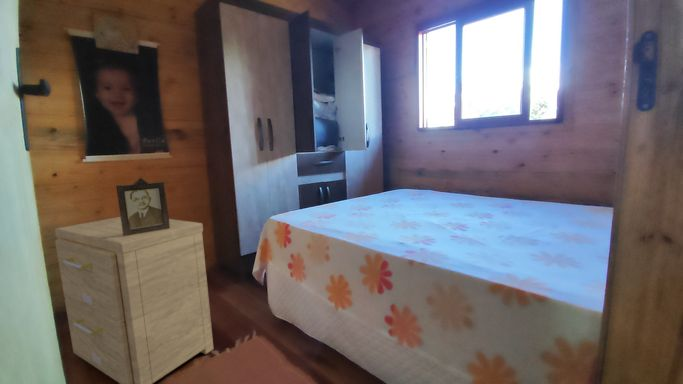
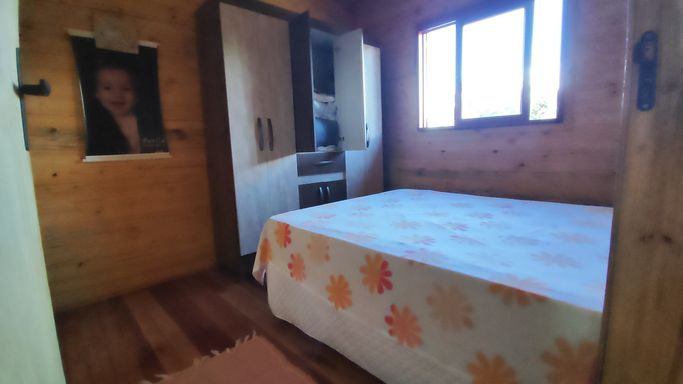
- side table (131, 293)
- photo frame (142, 203)
